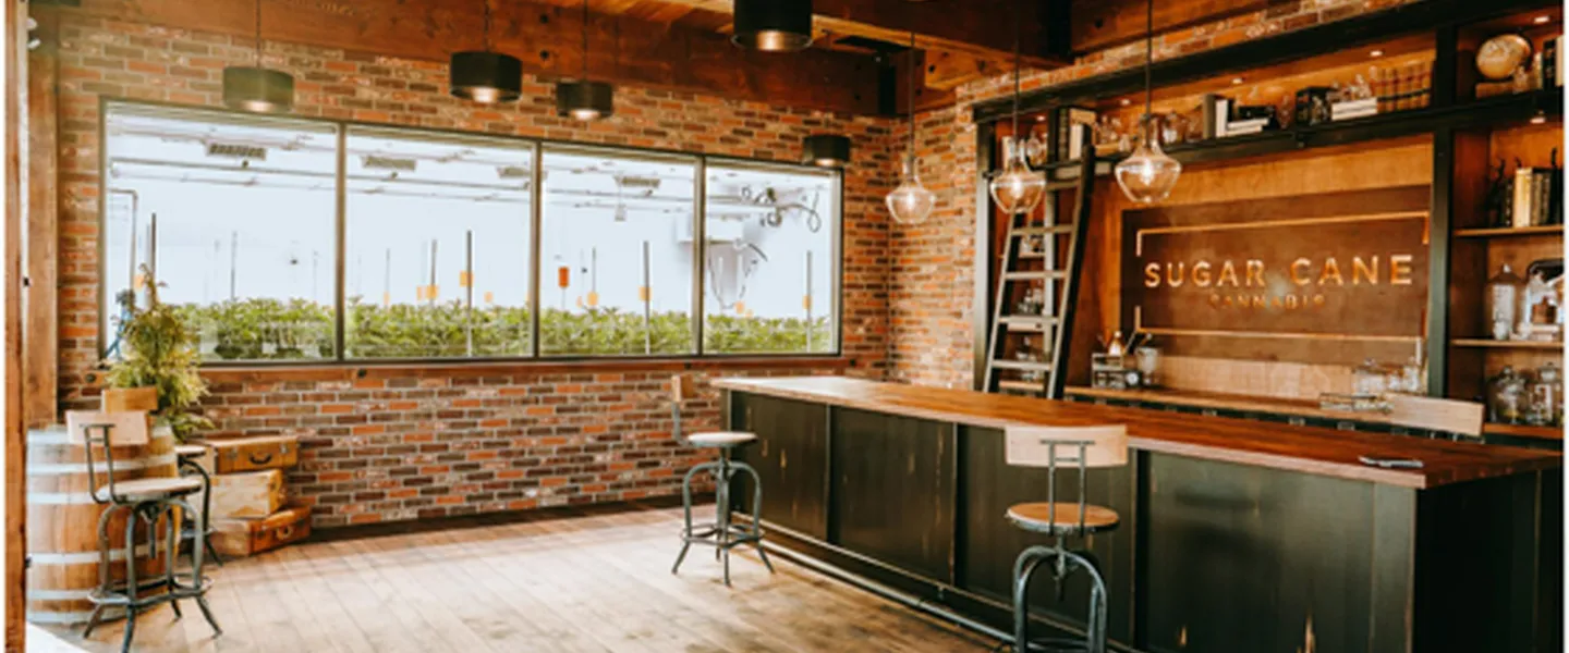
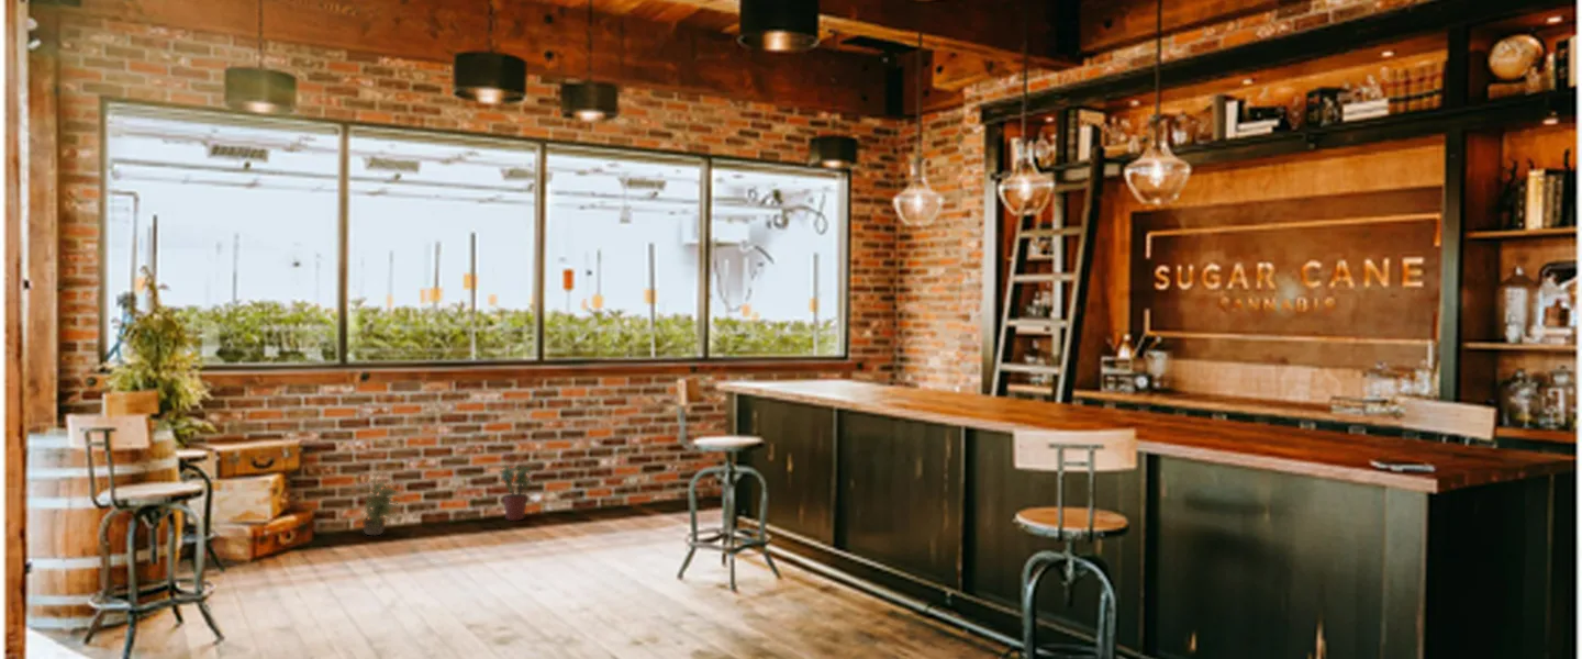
+ potted plant (379, 503)
+ potted plant (512, 490)
